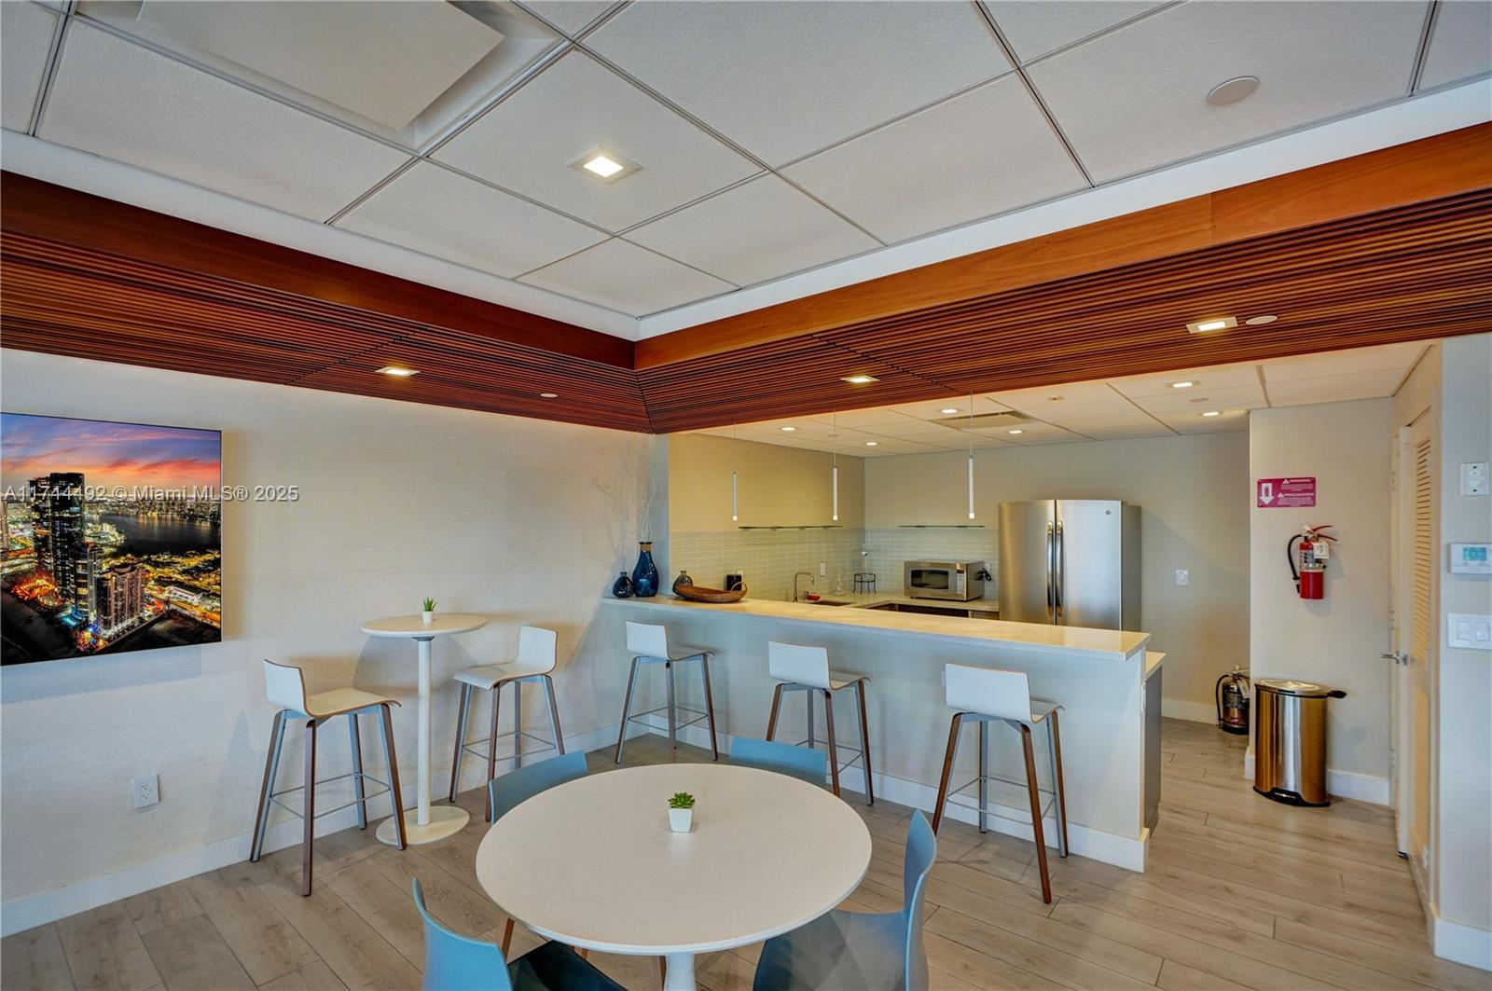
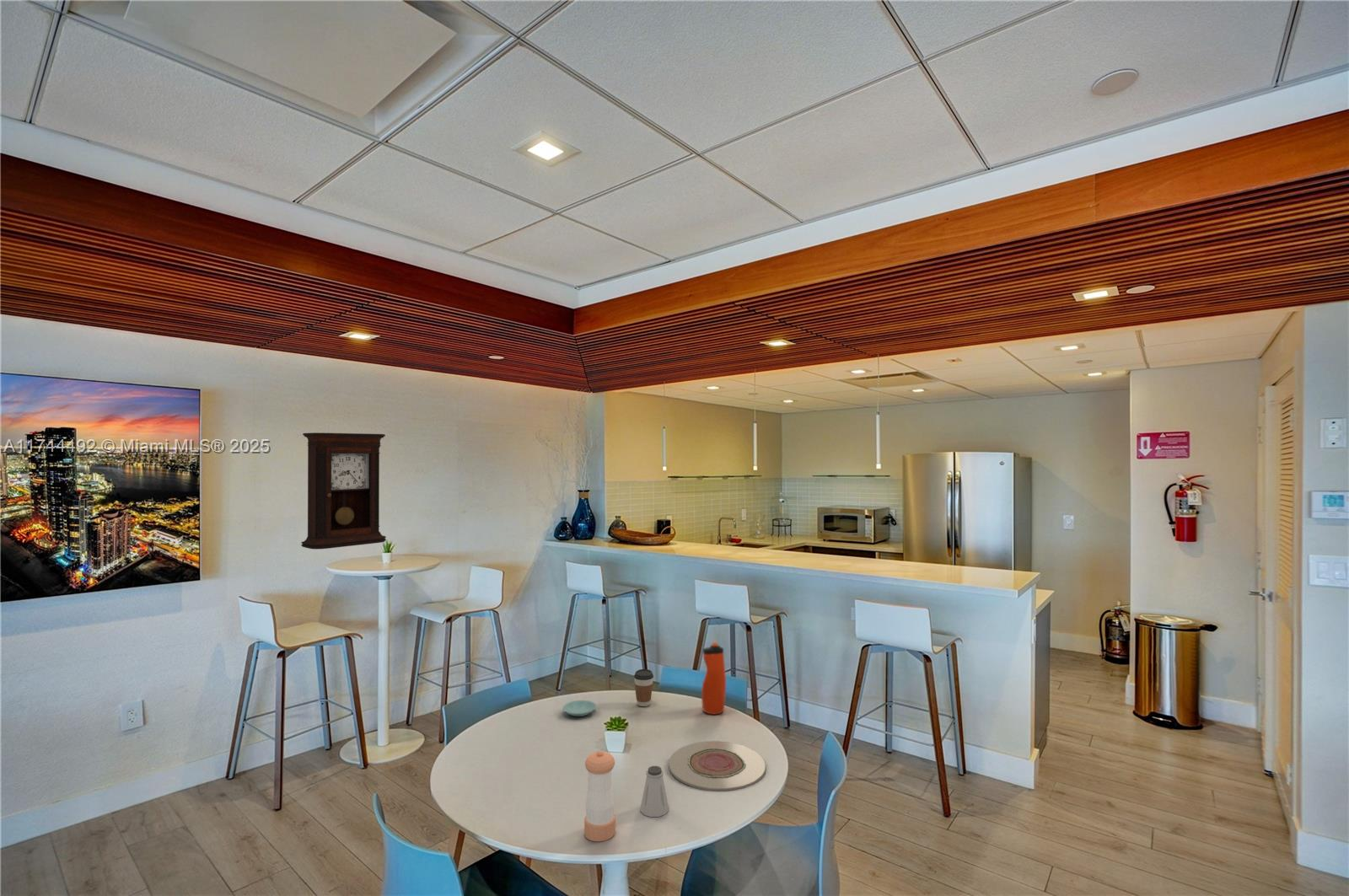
+ coffee cup (643, 688)
+ saucer (579, 710)
+ plate (717, 764)
+ pendulum clock (347, 489)
+ pepper shaker (599, 791)
+ saltshaker (654, 789)
+ water bottle (713, 676)
